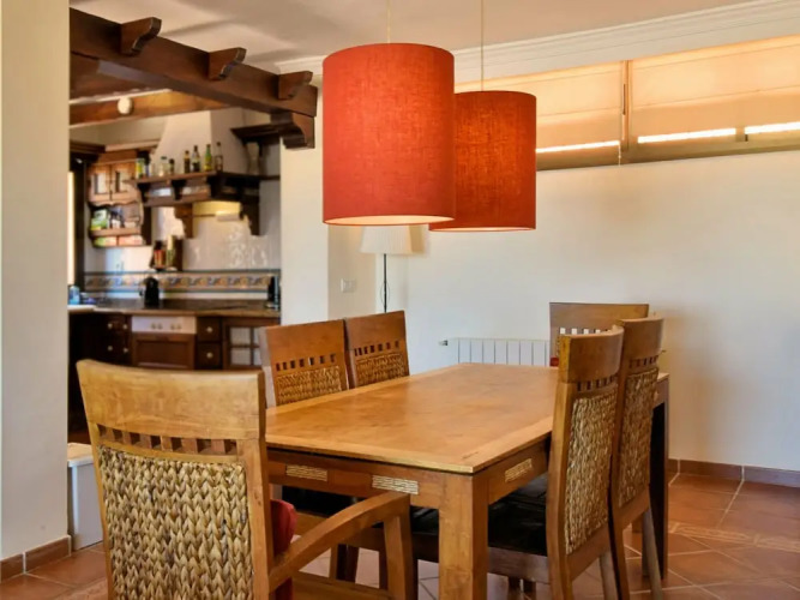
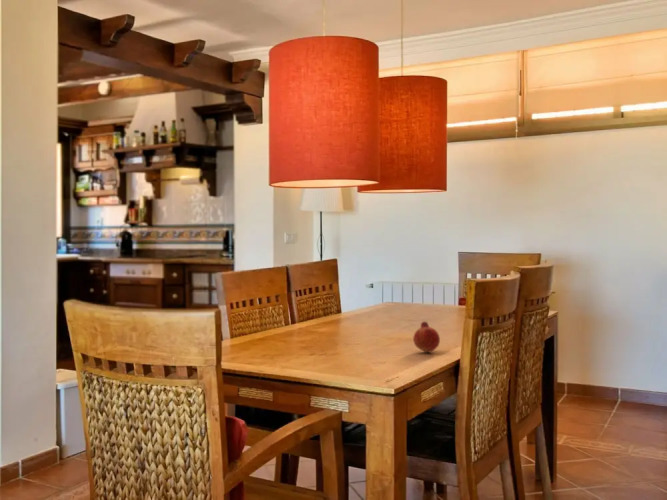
+ fruit (426, 337)
